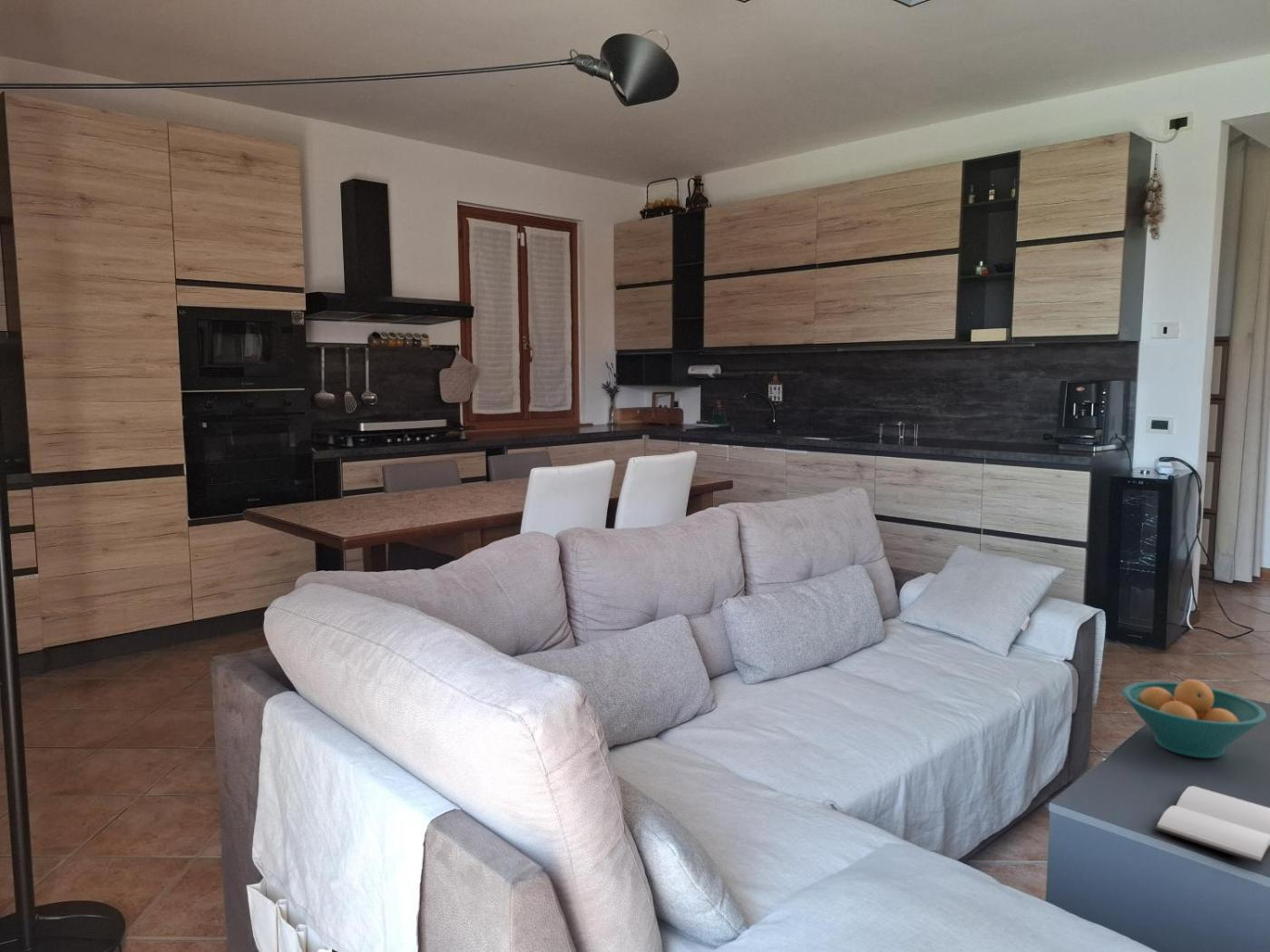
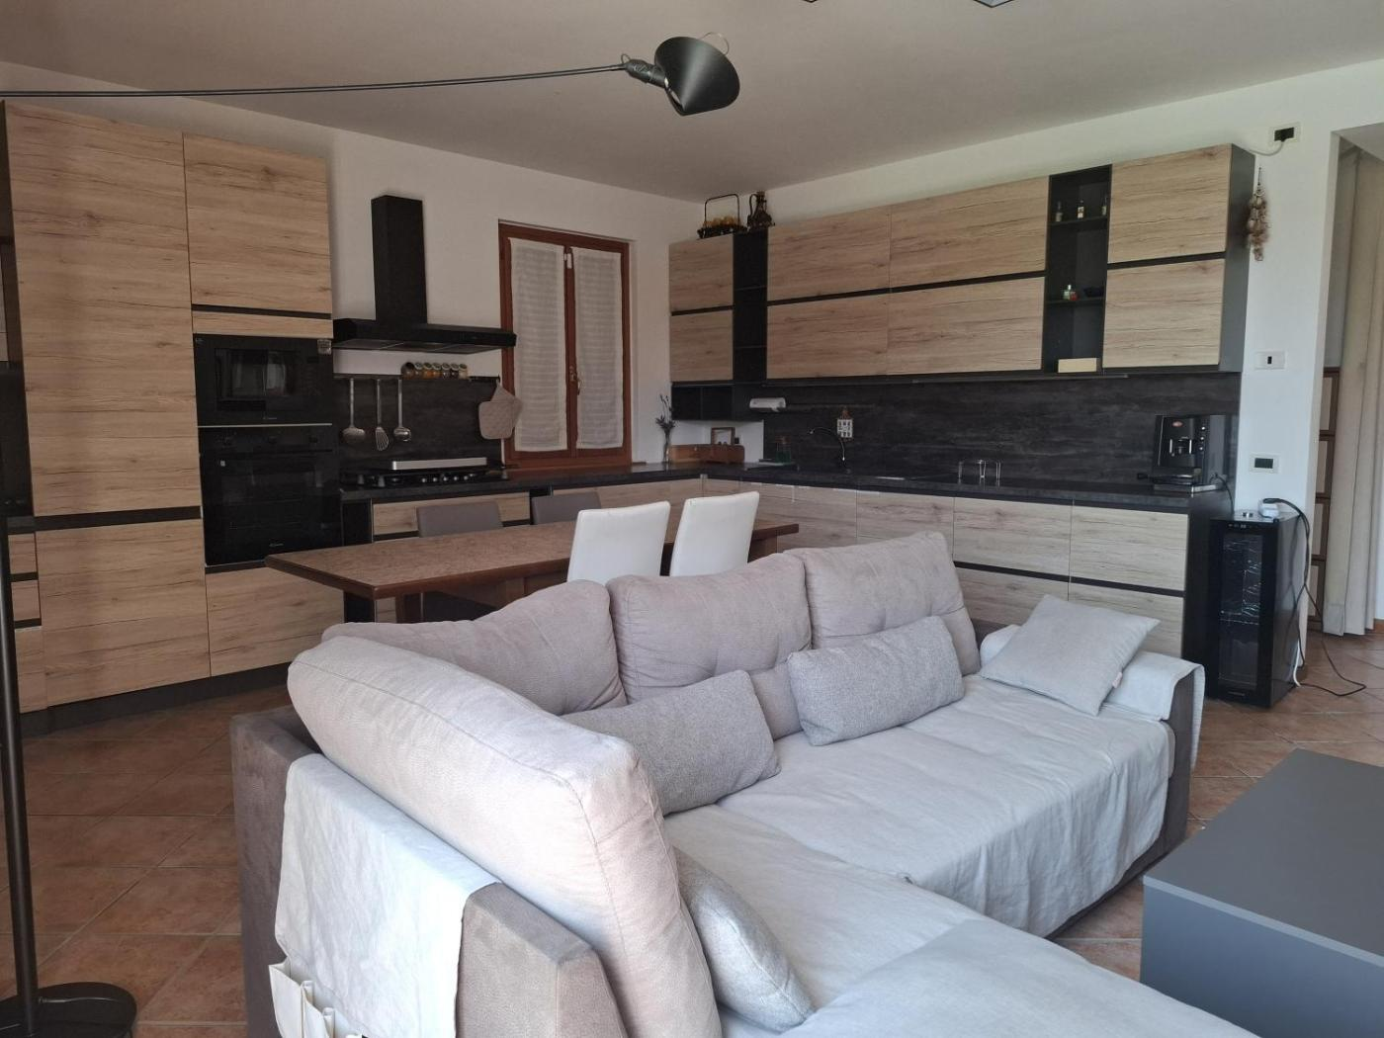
- fruit bowl (1191, 714)
- book (1224, 820)
